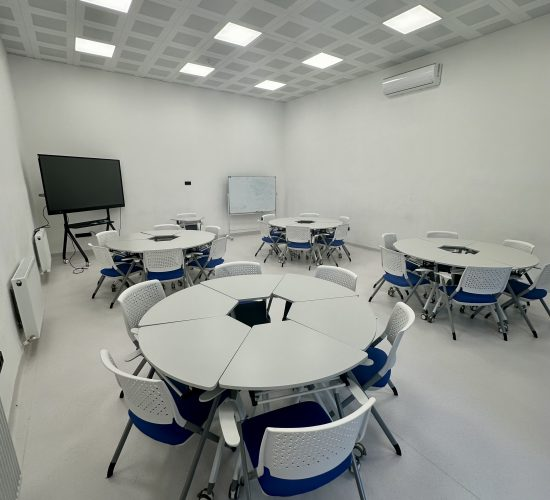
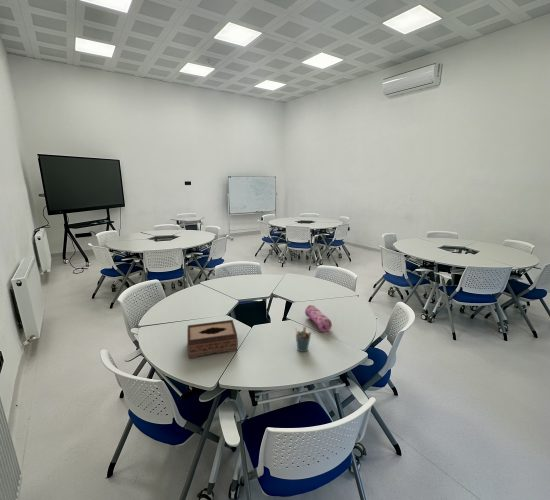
+ tissue box (212, 337)
+ pencil case (317, 317)
+ pen holder (303, 338)
